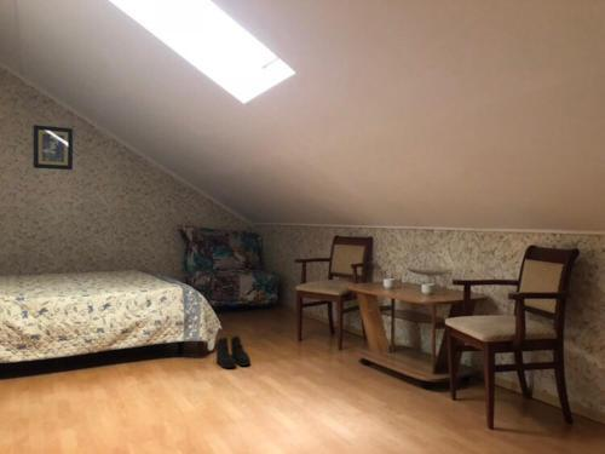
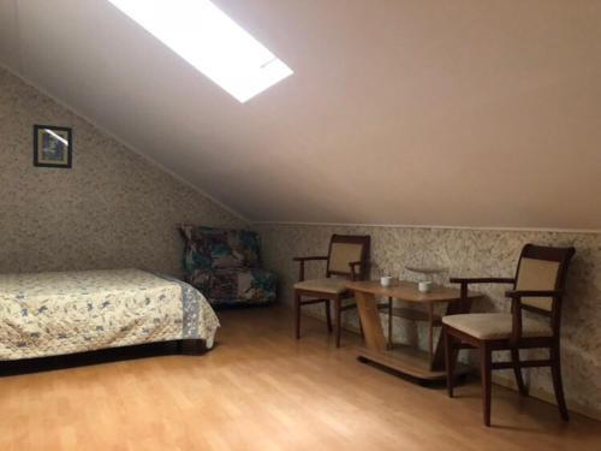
- boots (232, 350)
